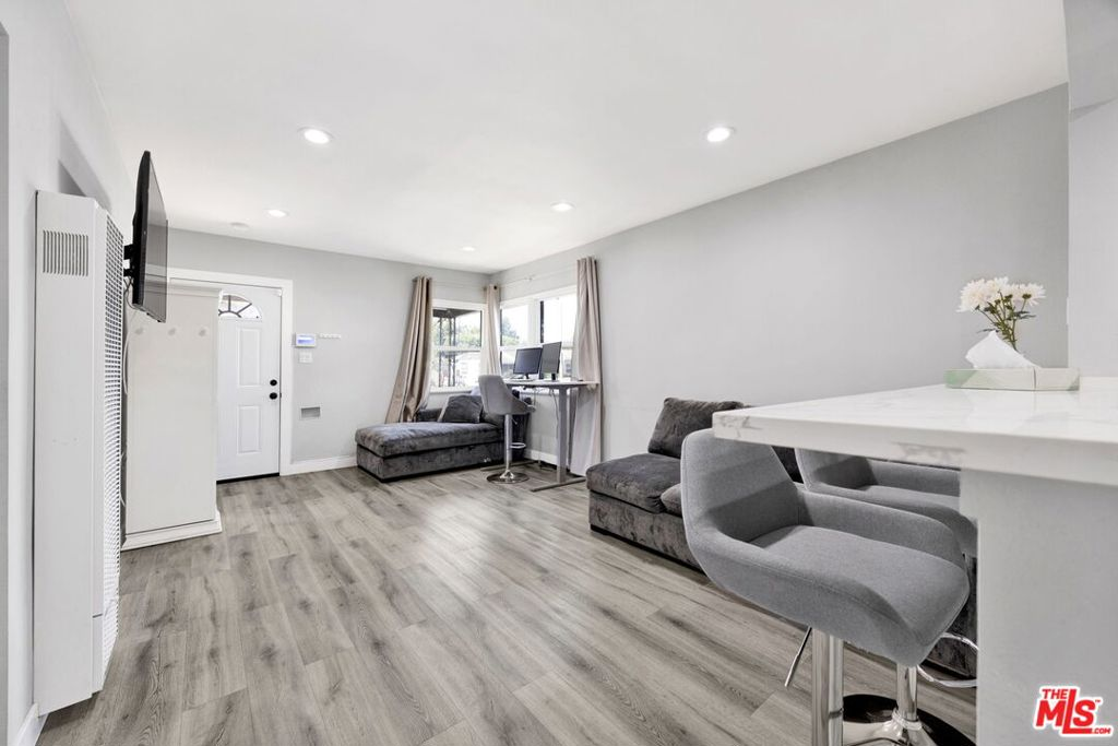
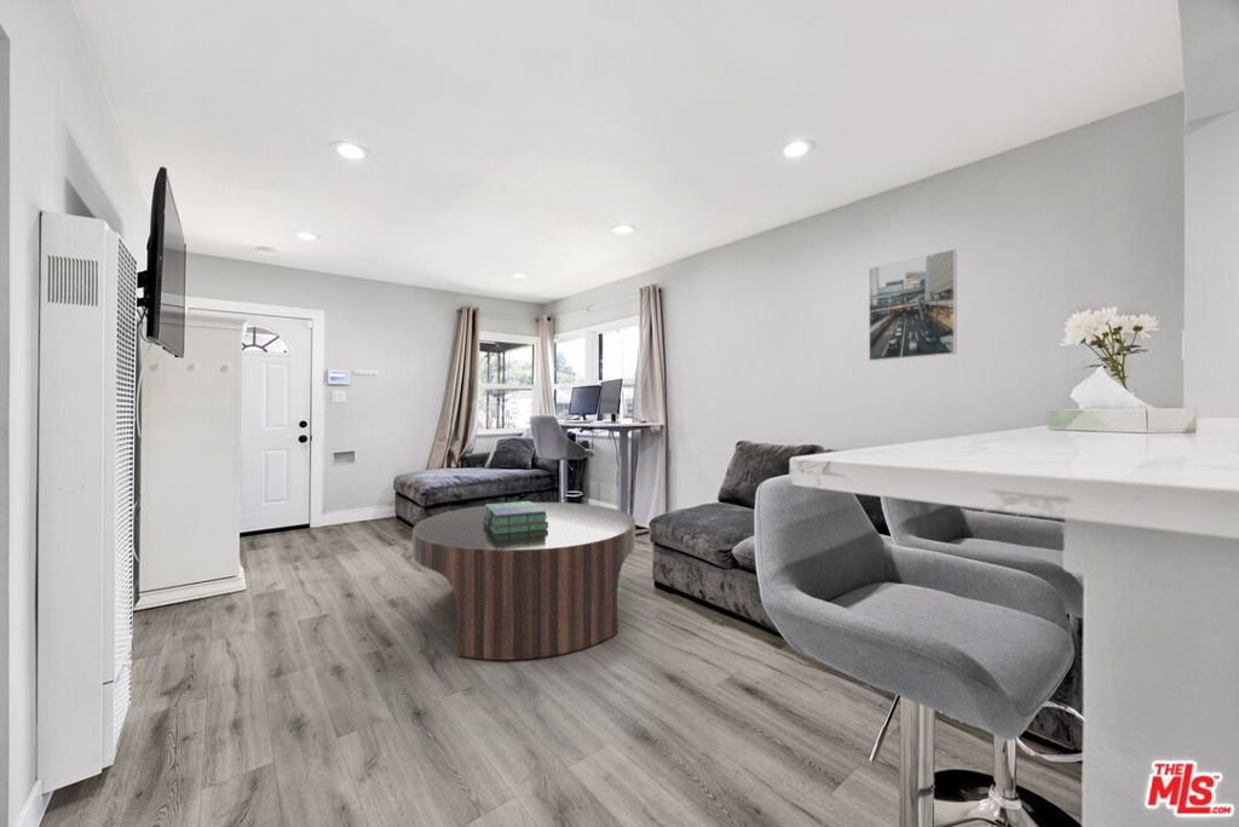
+ coffee table (528, 564)
+ stack of books (514, 516)
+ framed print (910, 308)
